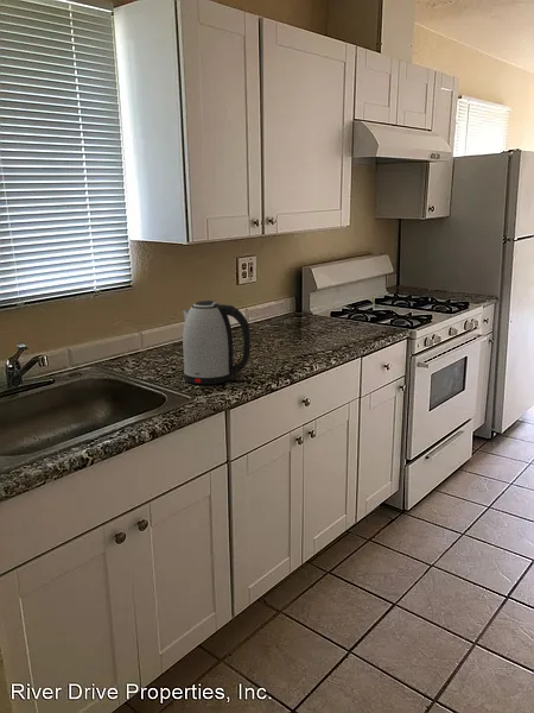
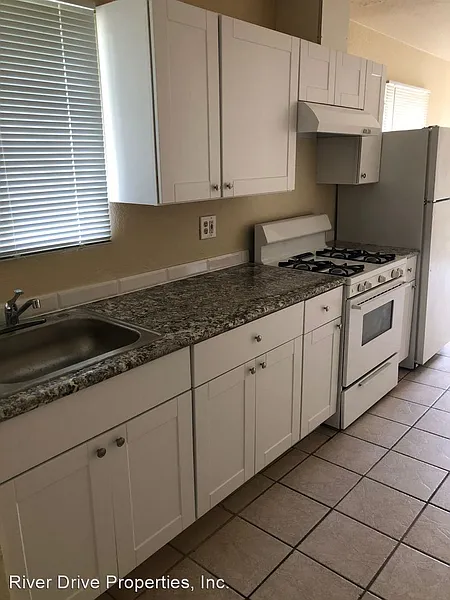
- kettle (216, 340)
